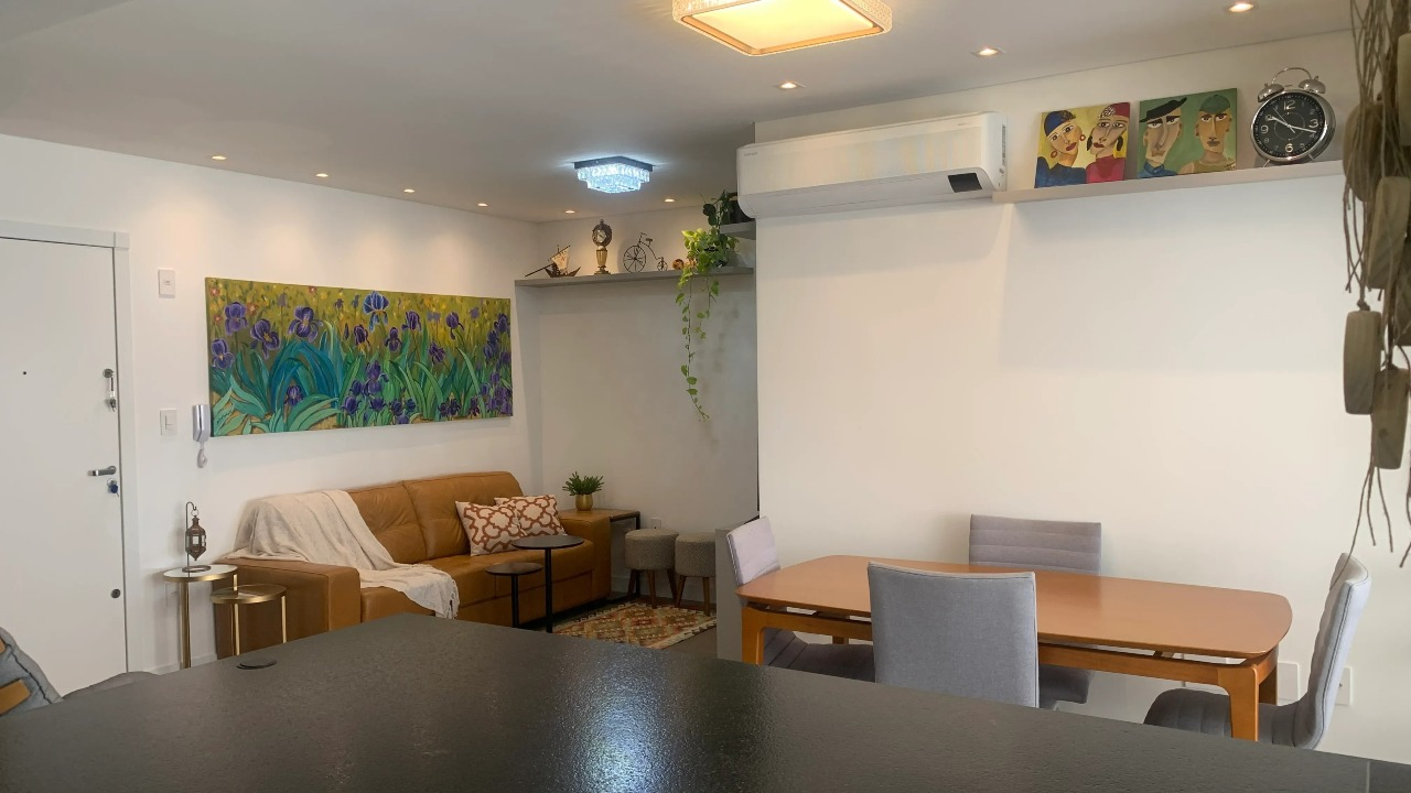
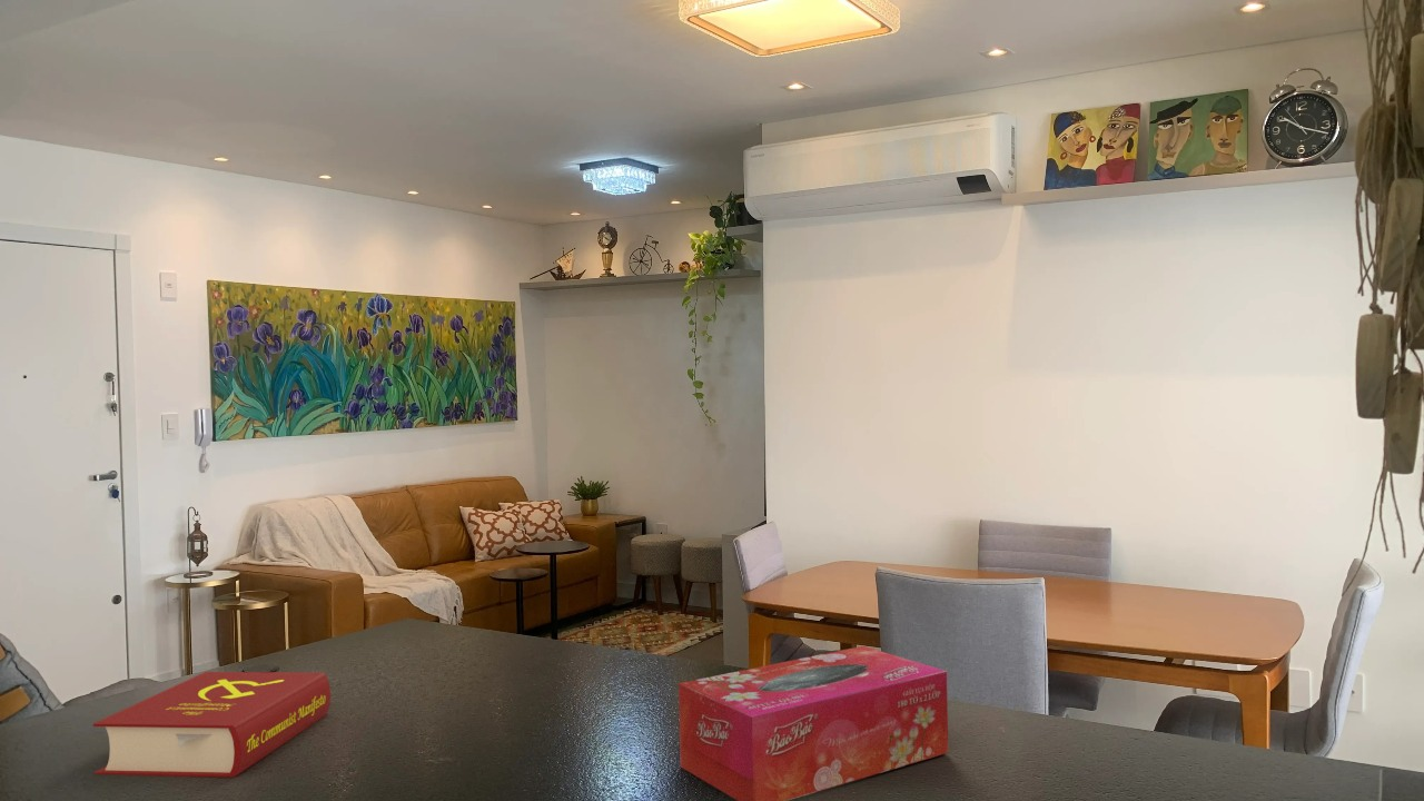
+ tissue box (814, 718)
+ book (220, 719)
